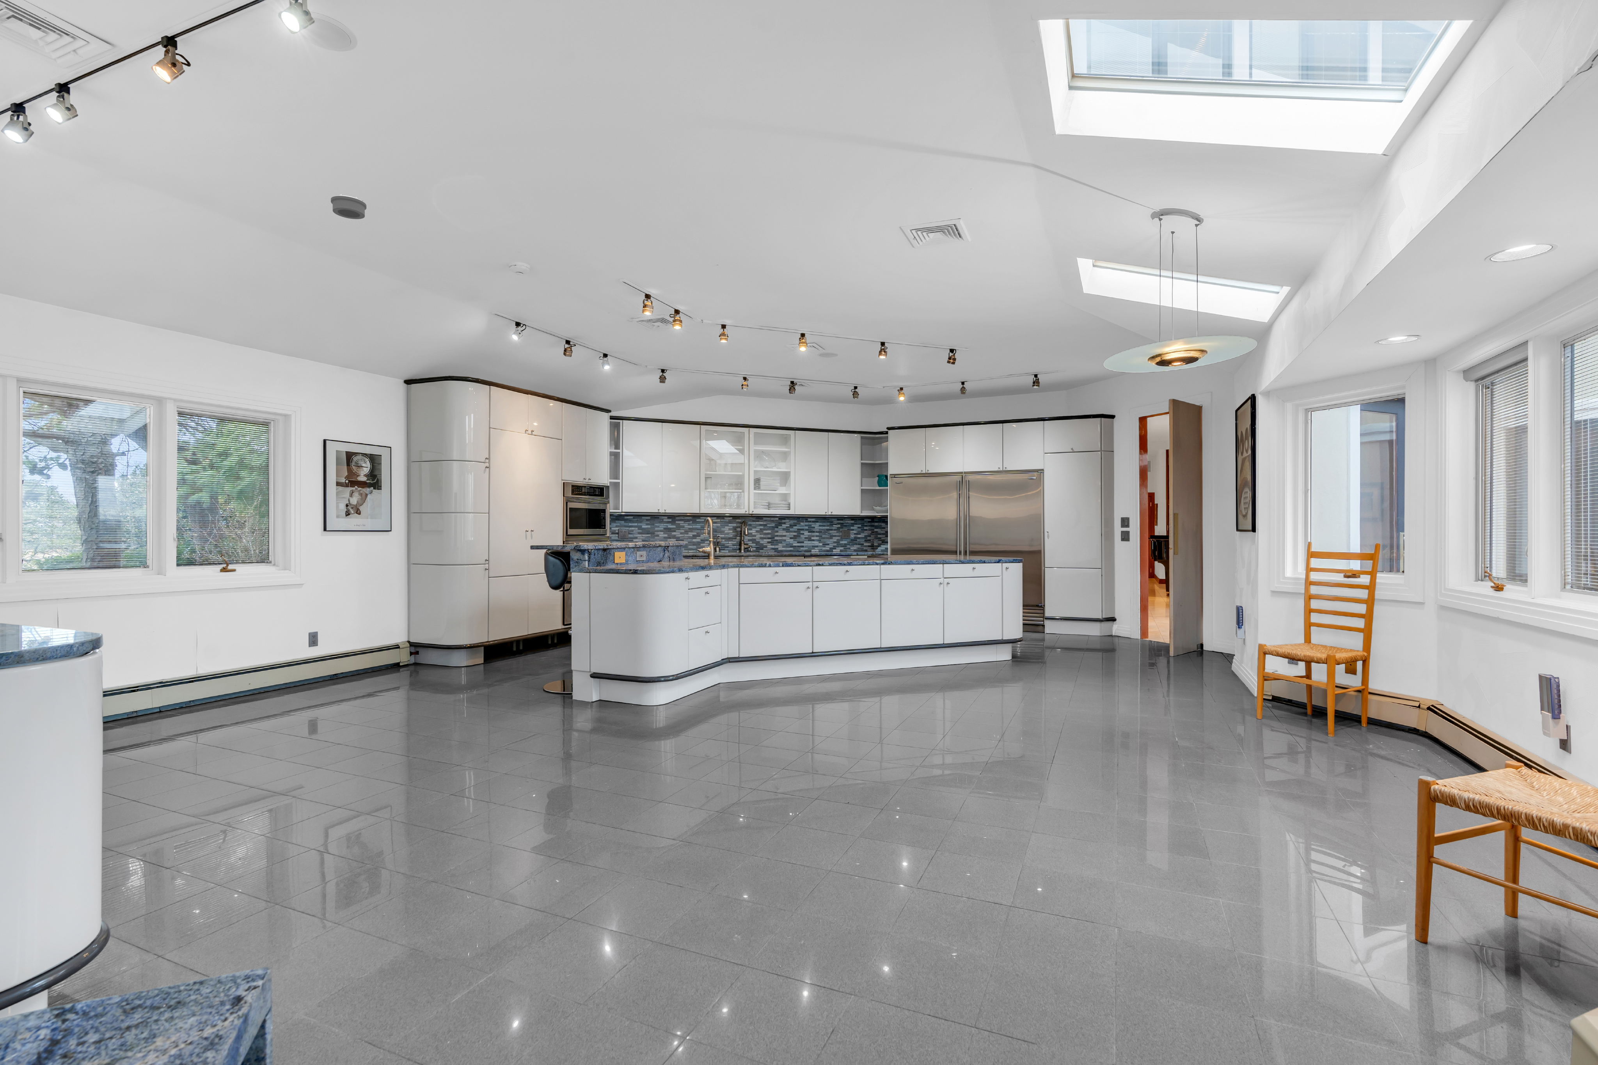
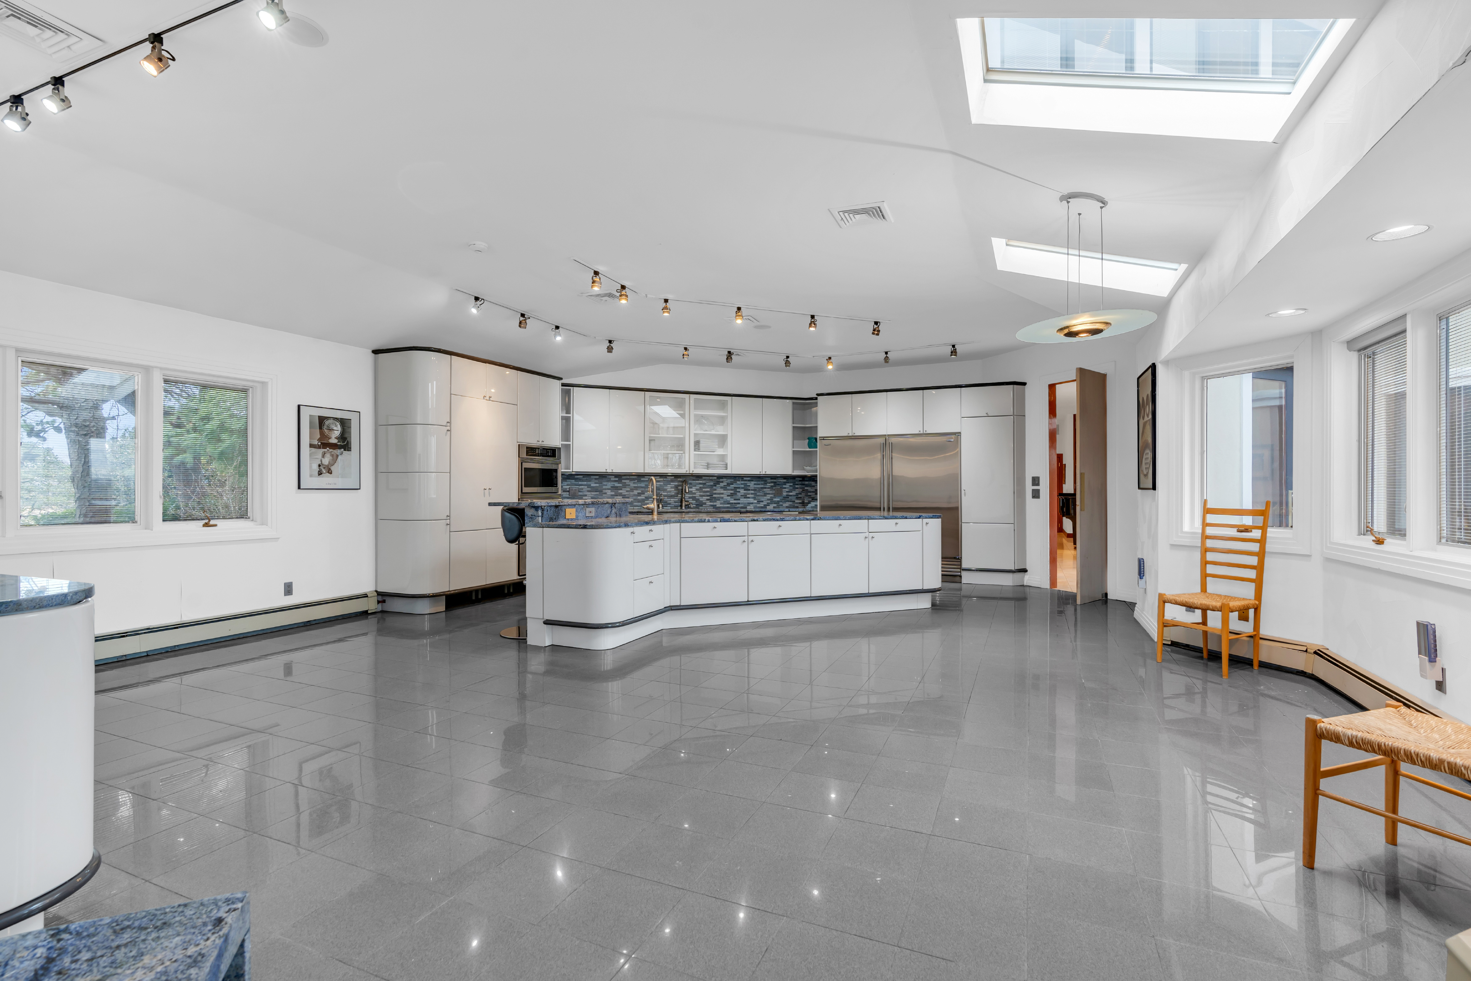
- smoke detector (348, 206)
